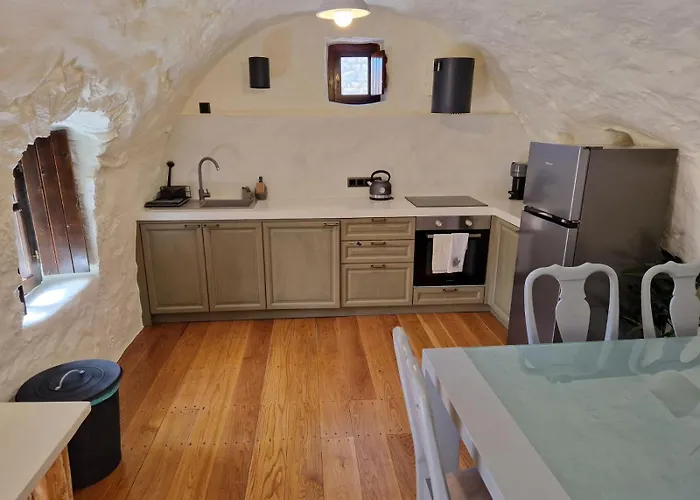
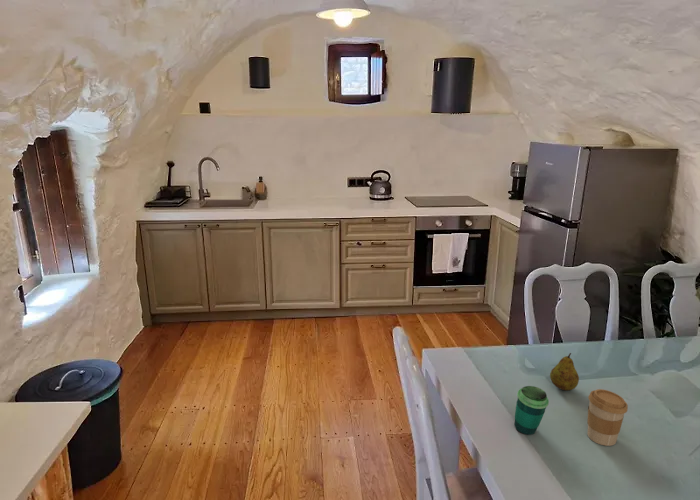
+ coffee cup (605, 416)
+ fruit (565, 371)
+ cup (531, 411)
